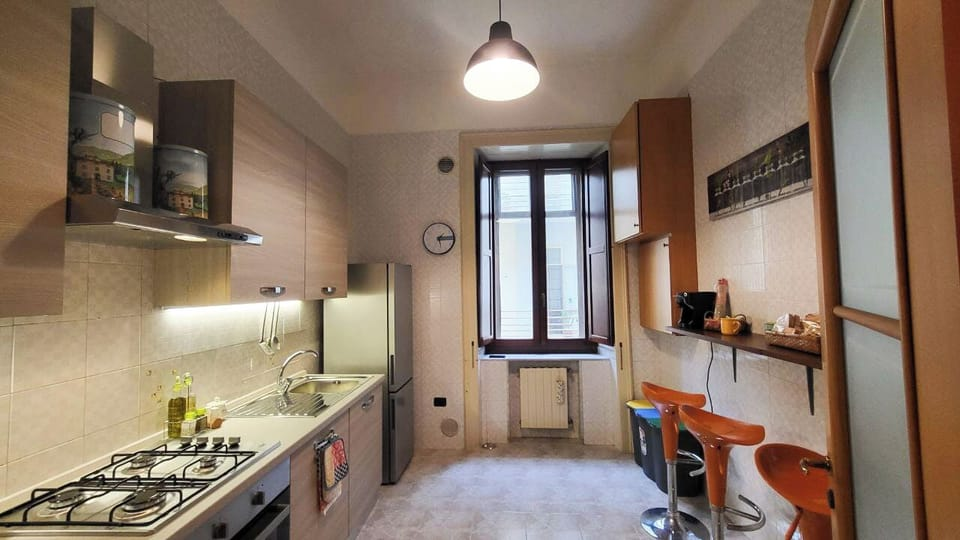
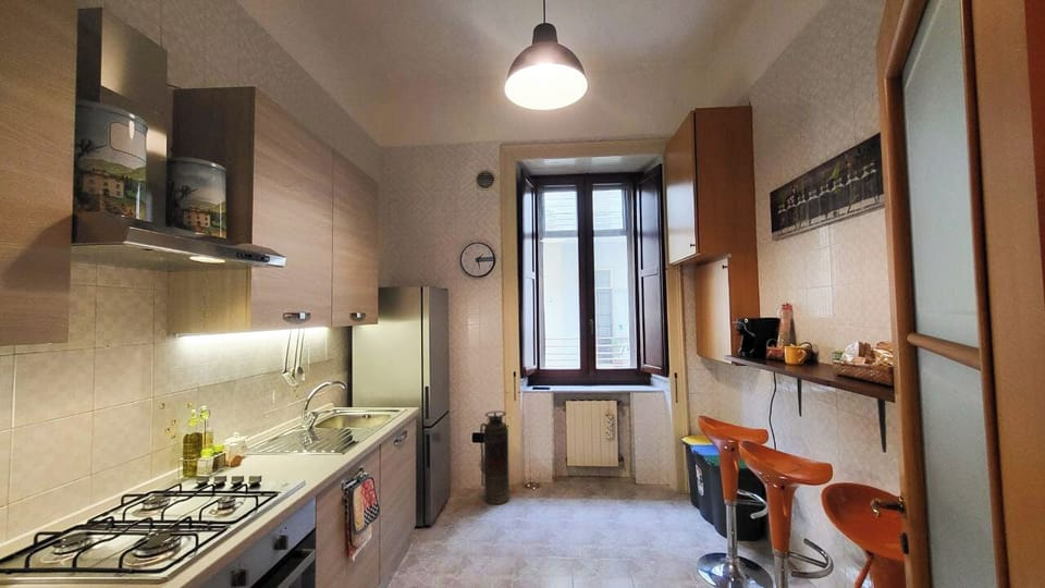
+ fire extinguisher (494, 455)
